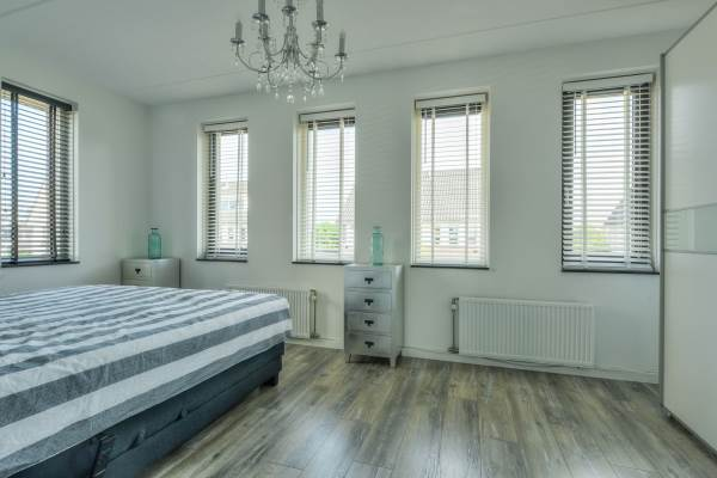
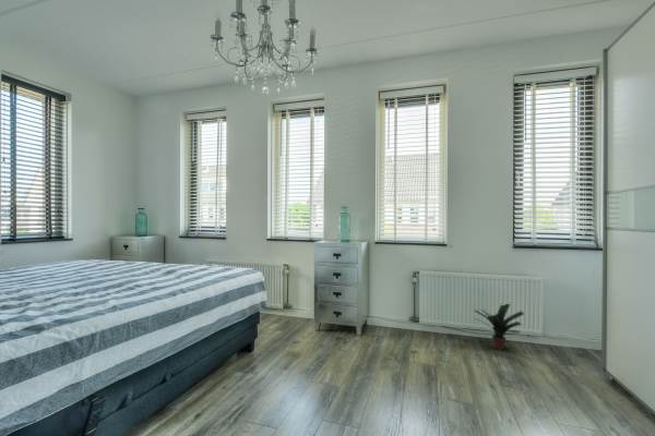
+ potted plant (495, 323)
